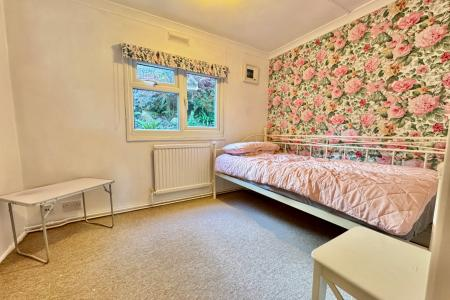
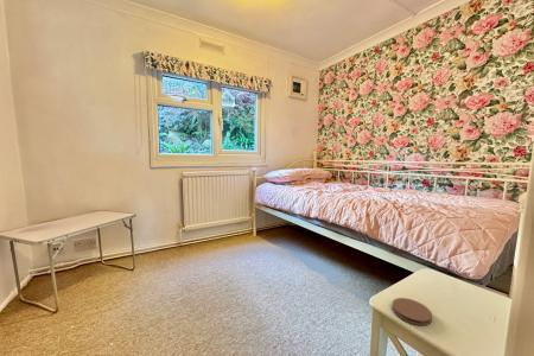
+ coaster (411, 310)
